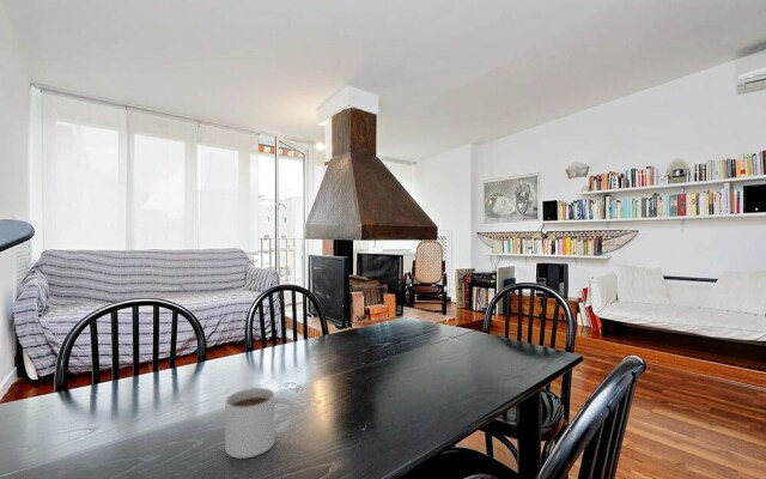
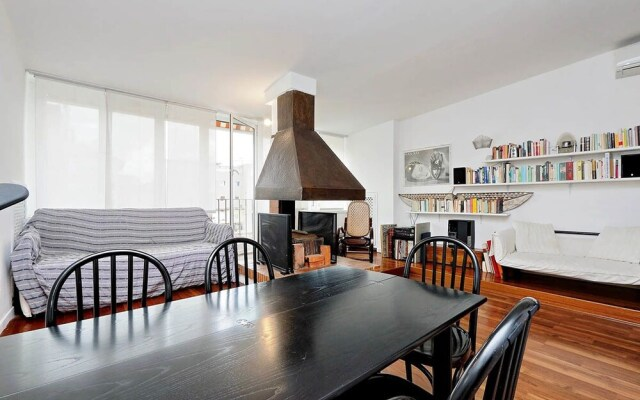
- mug (261, 418)
